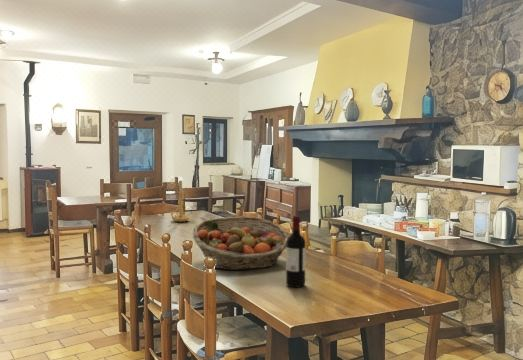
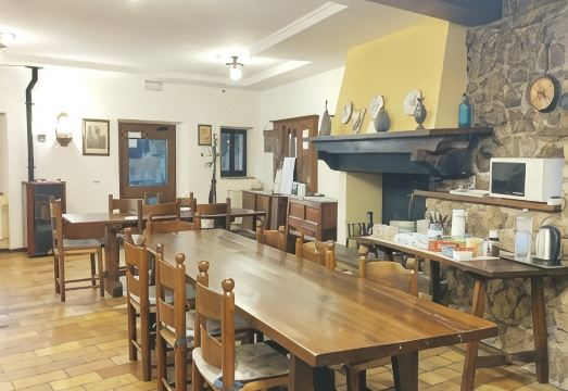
- fruit basket (241, 242)
- candle holder (180, 199)
- wine bottle (295, 250)
